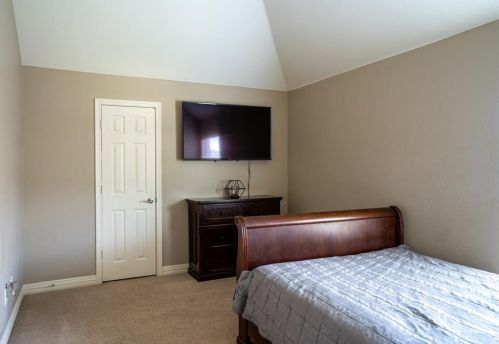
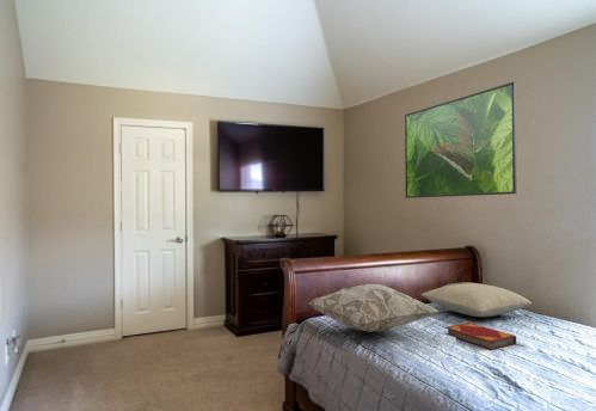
+ hardback book (479, 335)
+ decorative pillow (370, 307)
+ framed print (451, 148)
+ pillow (474, 299)
